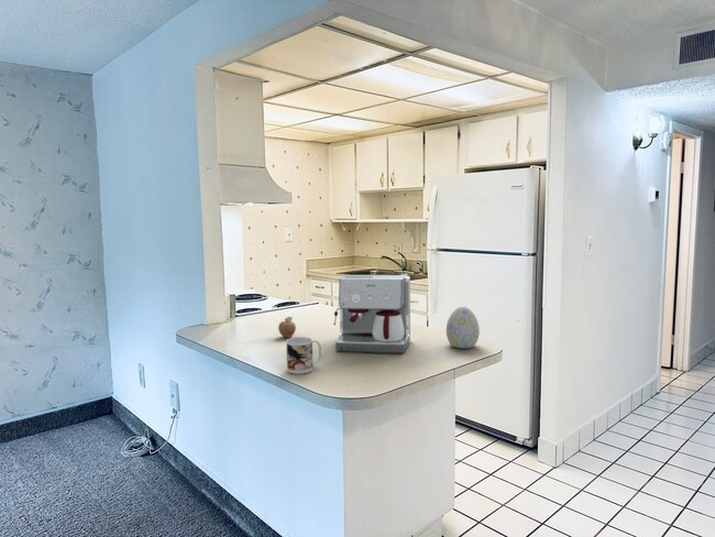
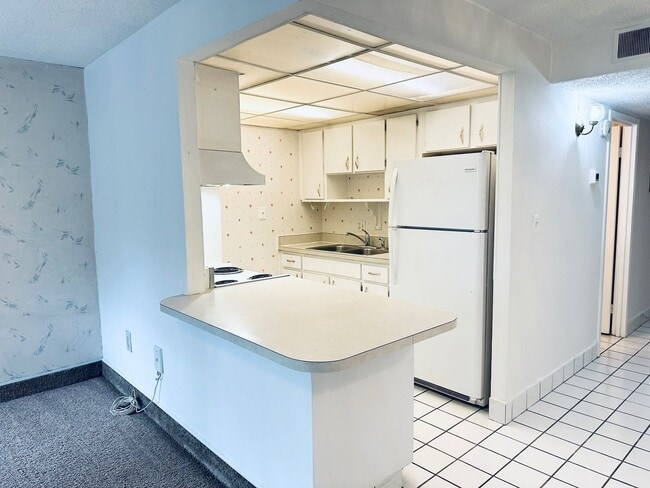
- mug (305, 353)
- coffee maker (373, 311)
- decorative egg (462, 326)
- fruit (287, 327)
